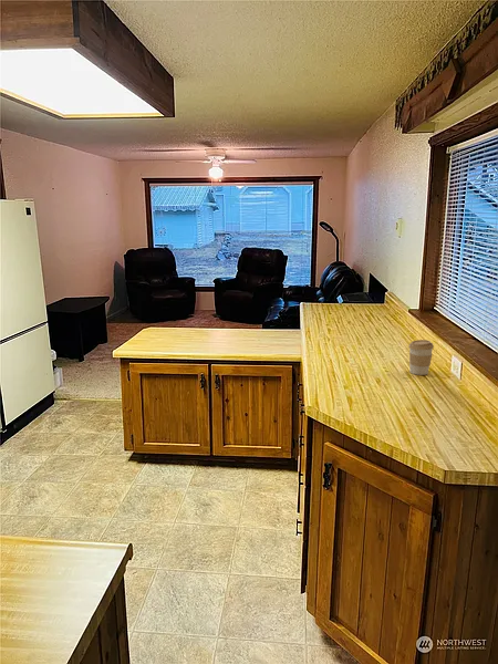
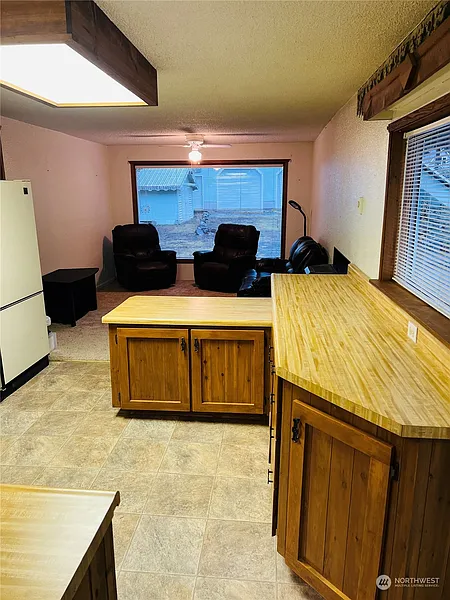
- coffee cup (419, 356)
